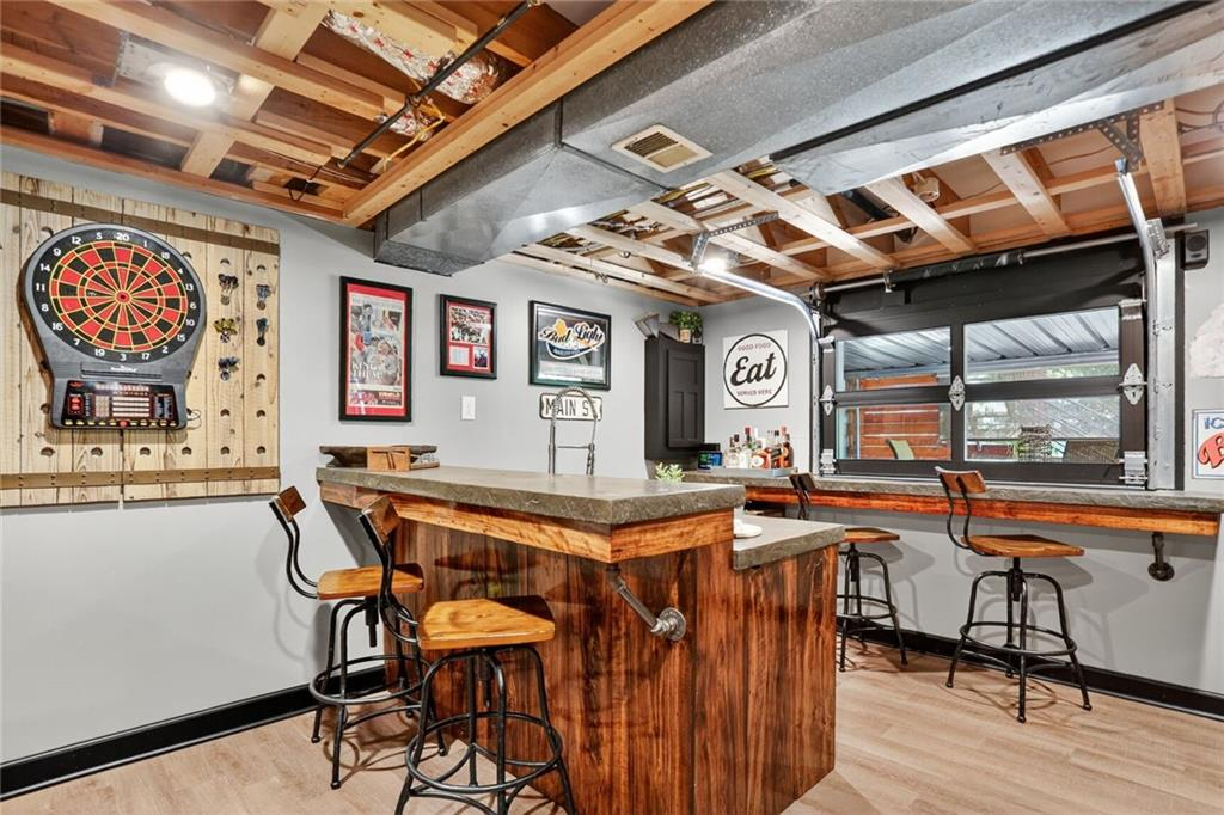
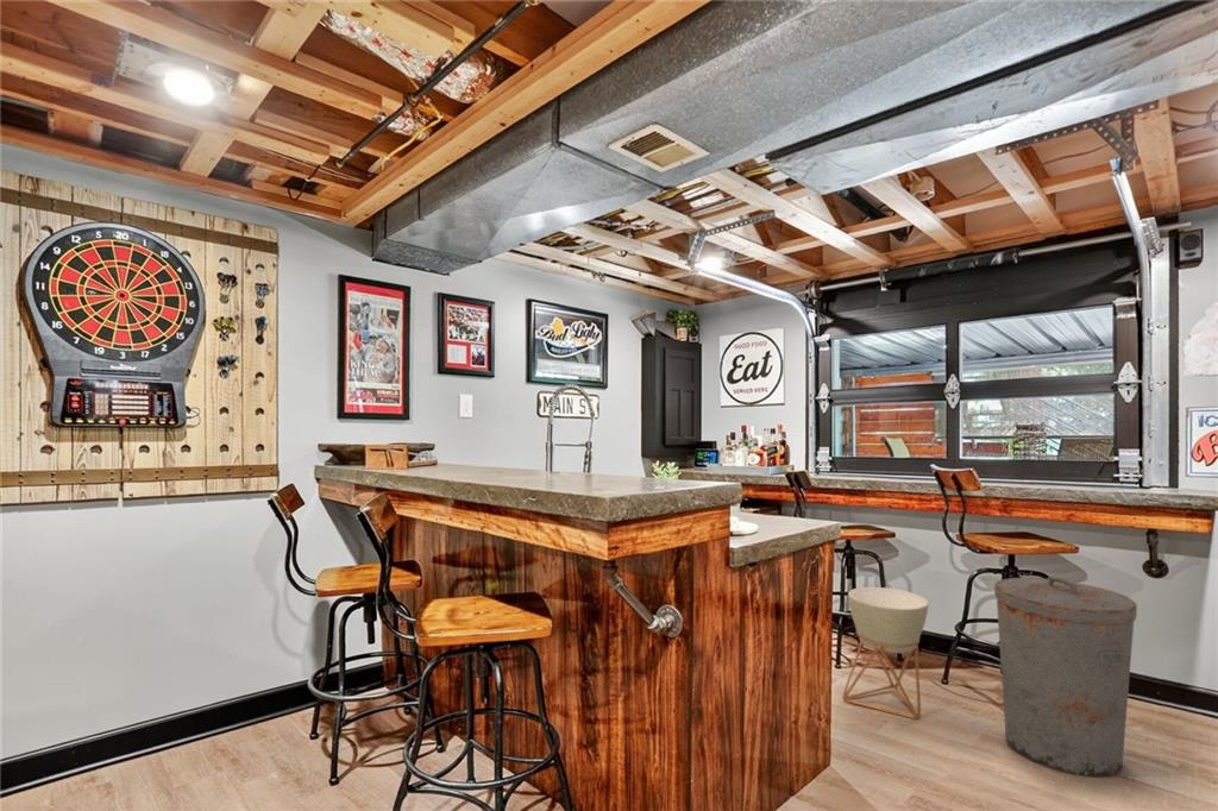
+ trash can (1061, 665)
+ planter (886, 650)
